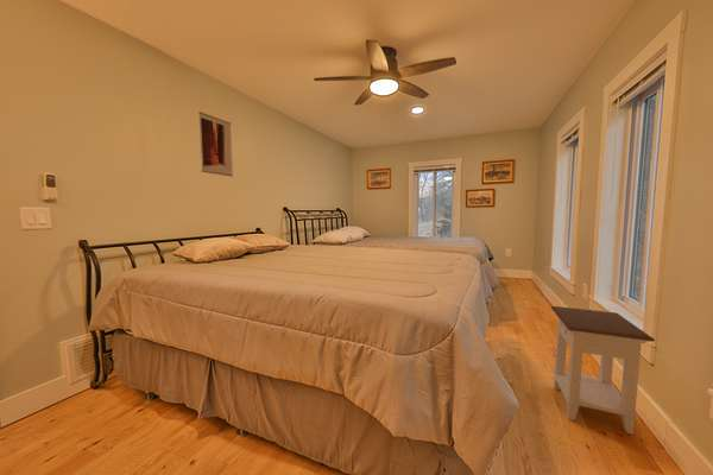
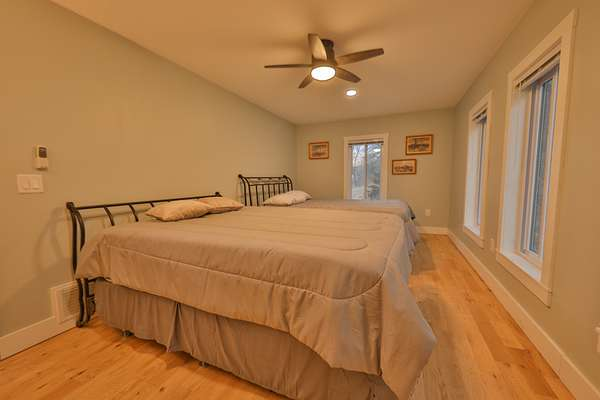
- wall art (216, 146)
- nightstand (600, 363)
